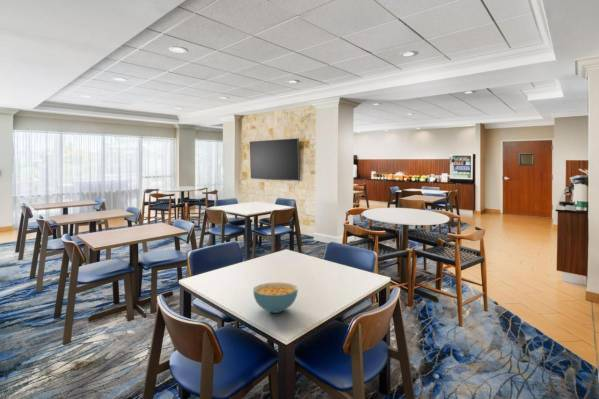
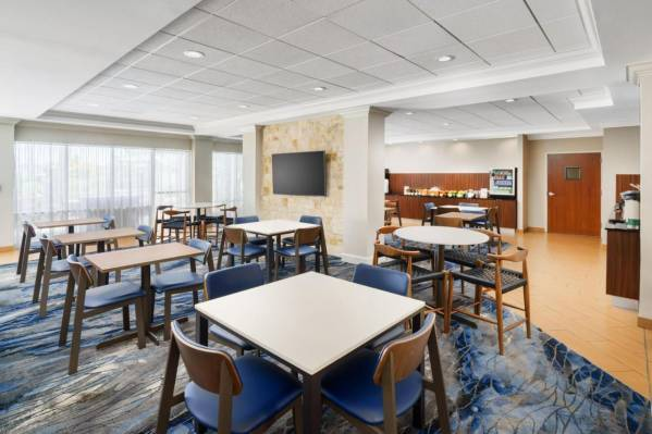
- cereal bowl (275, 299)
